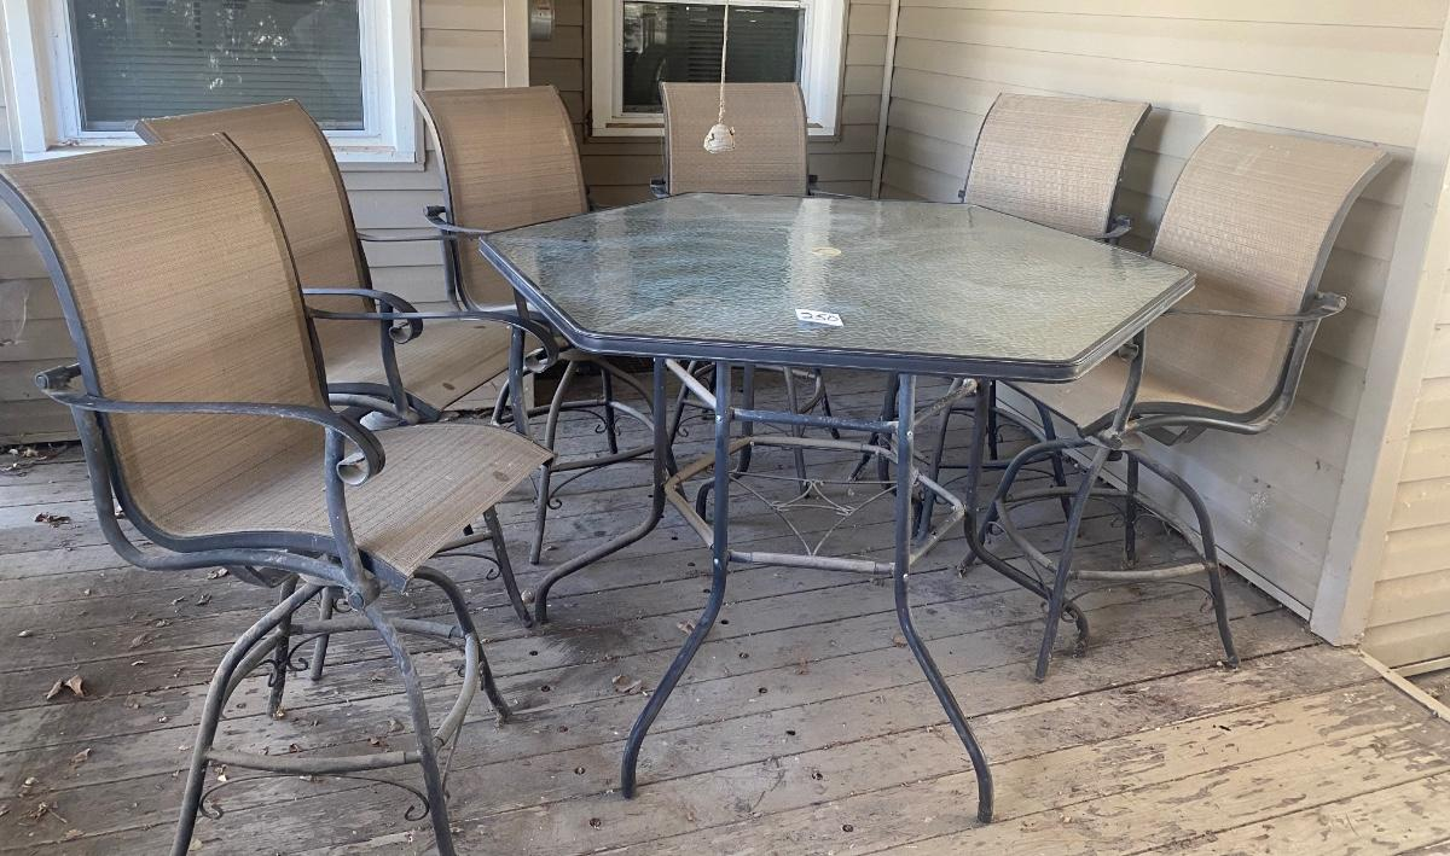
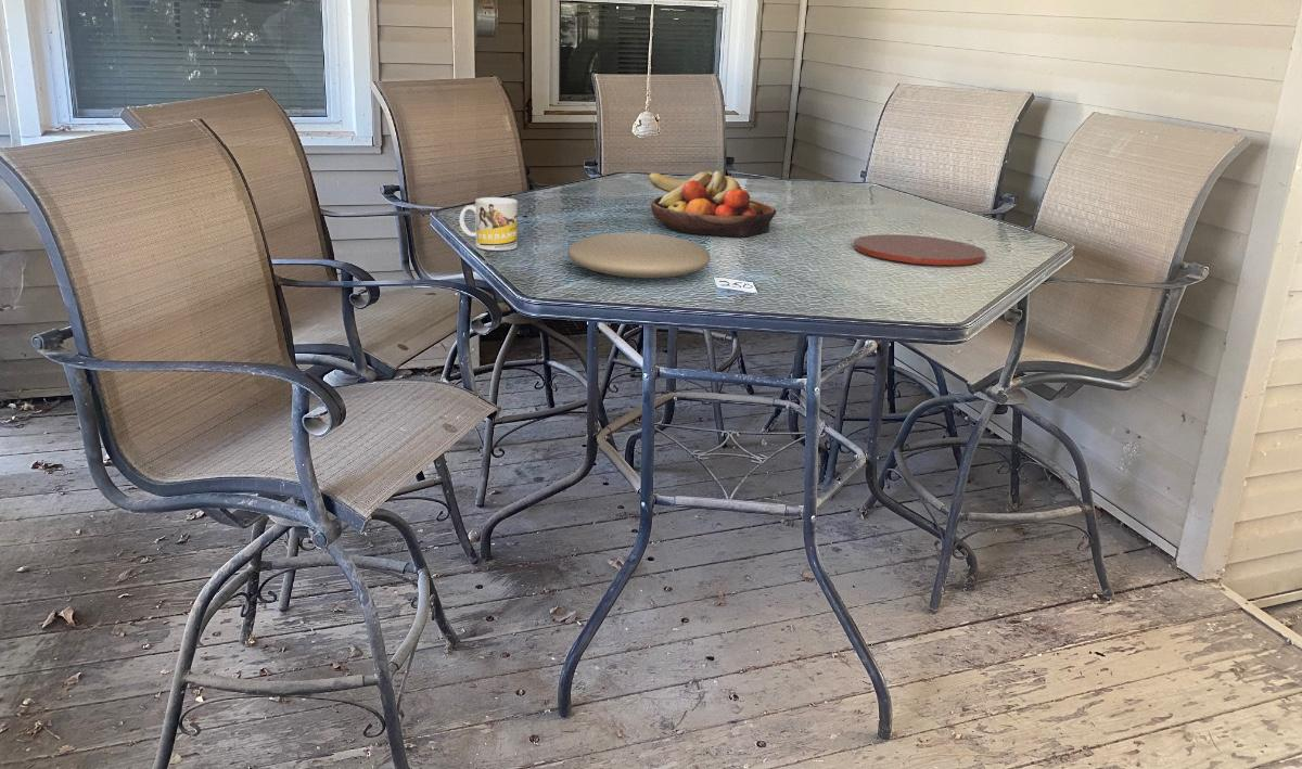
+ plate (918, 248)
+ mug (488, 222)
+ plate (639, 248)
+ fruit bowl (712, 200)
